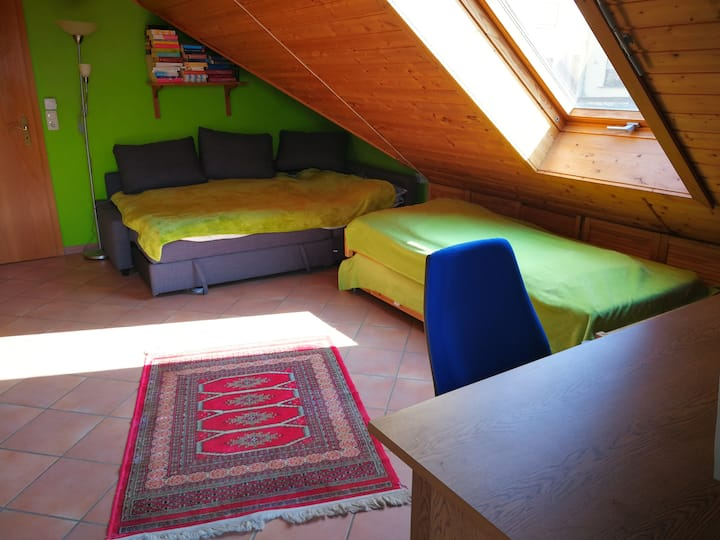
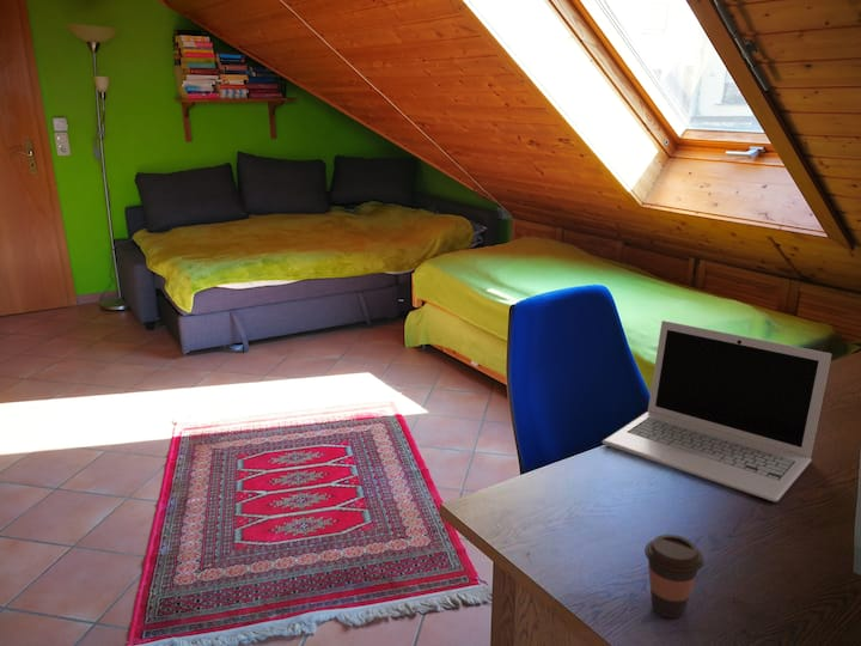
+ laptop (712, 401)
+ coffee cup (671, 577)
